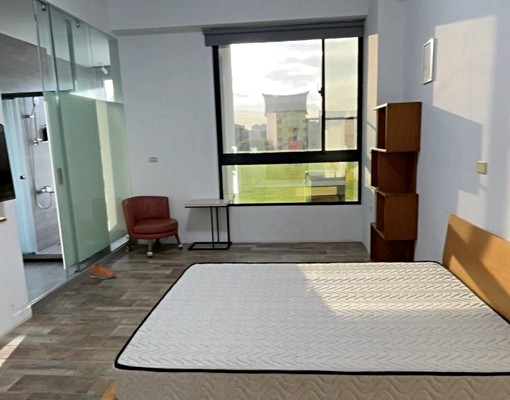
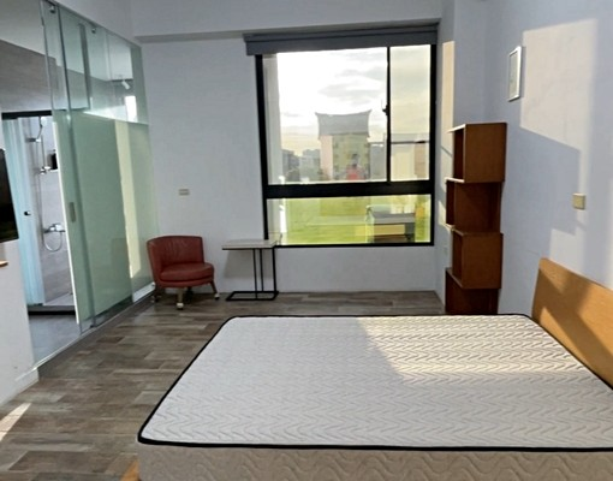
- sneaker (101, 270)
